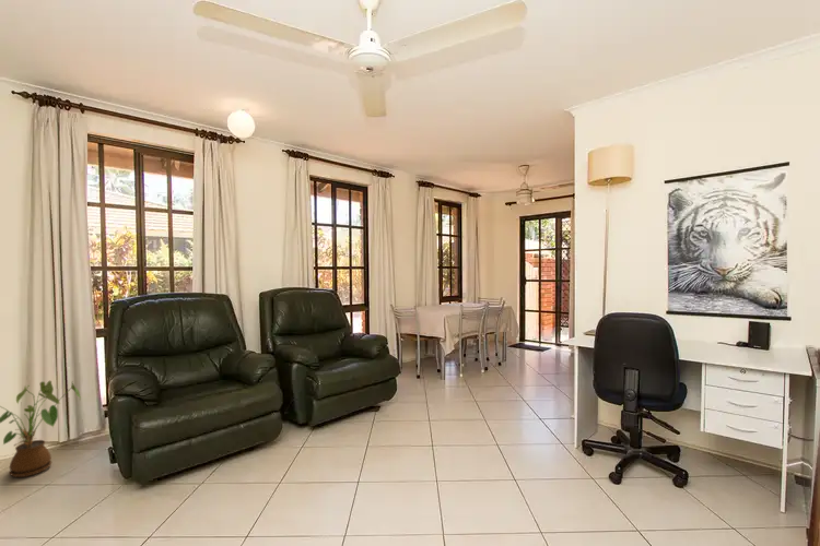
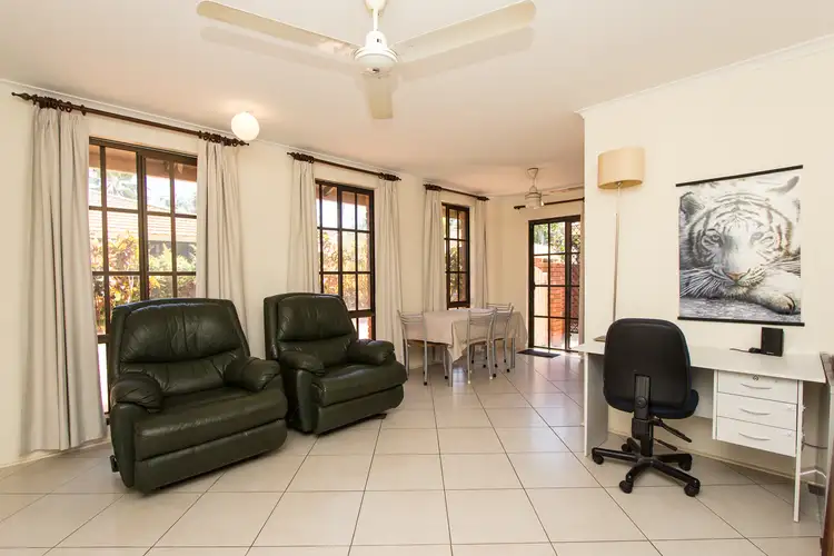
- house plant (36, 428)
